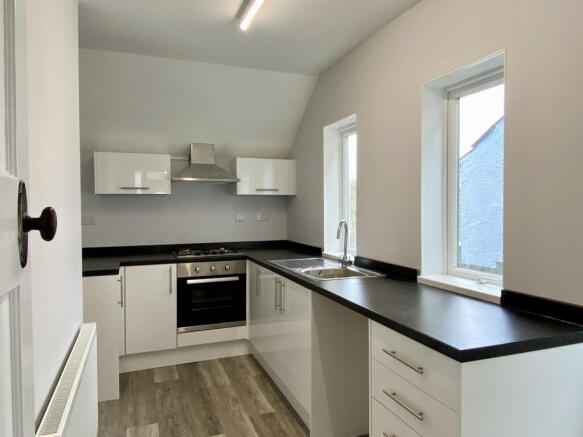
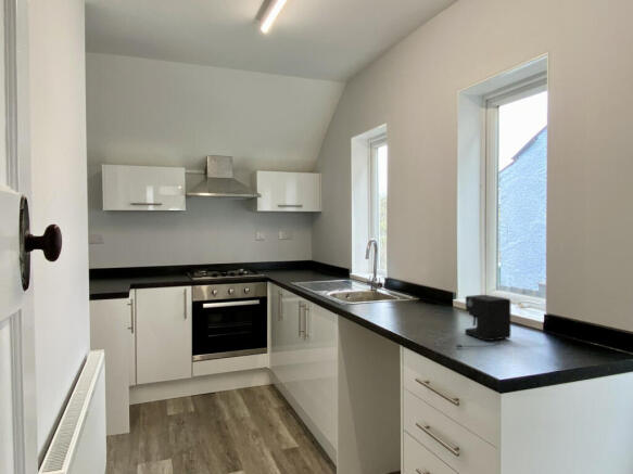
+ coffee maker (473, 319)
